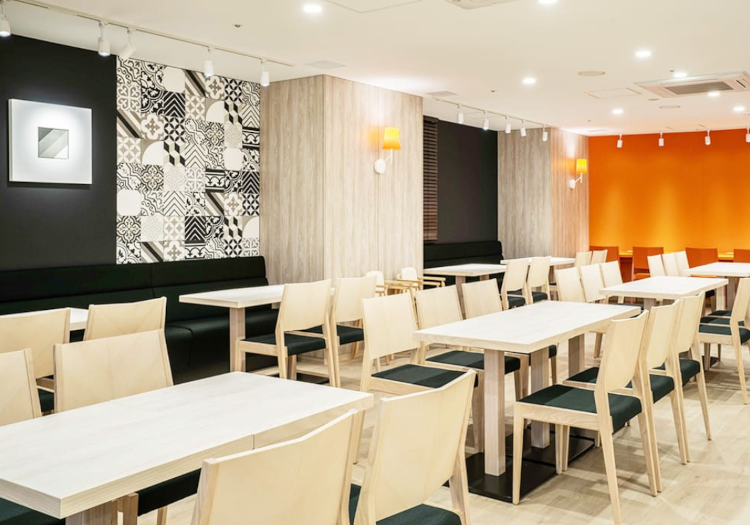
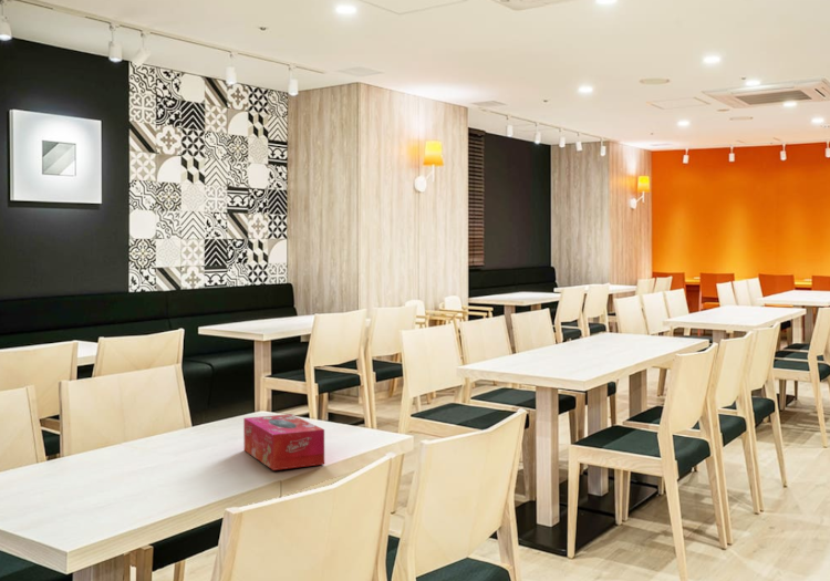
+ tissue box (282, 439)
